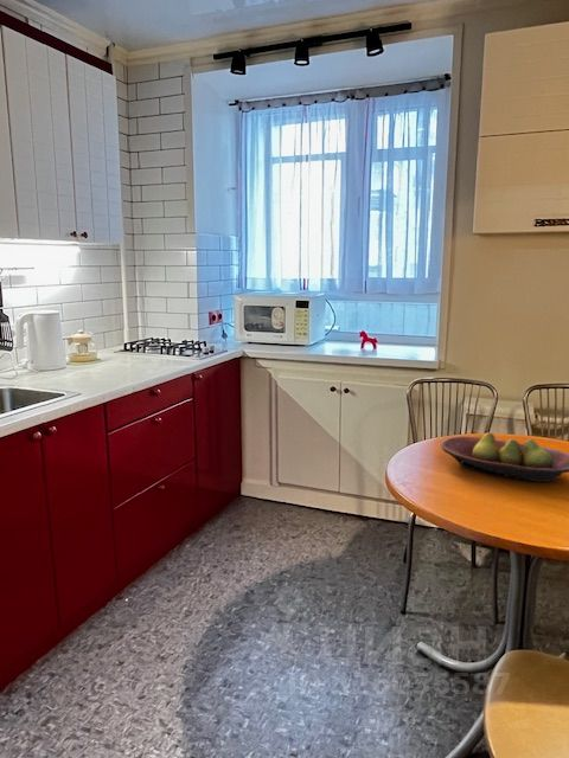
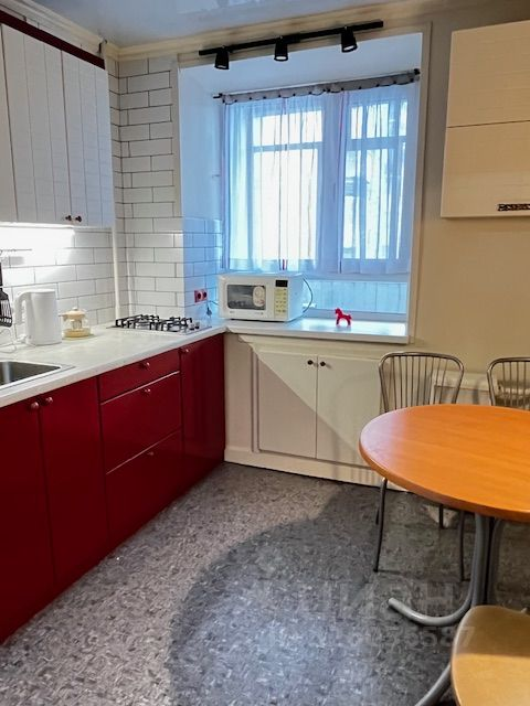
- fruit bowl (506, 454)
